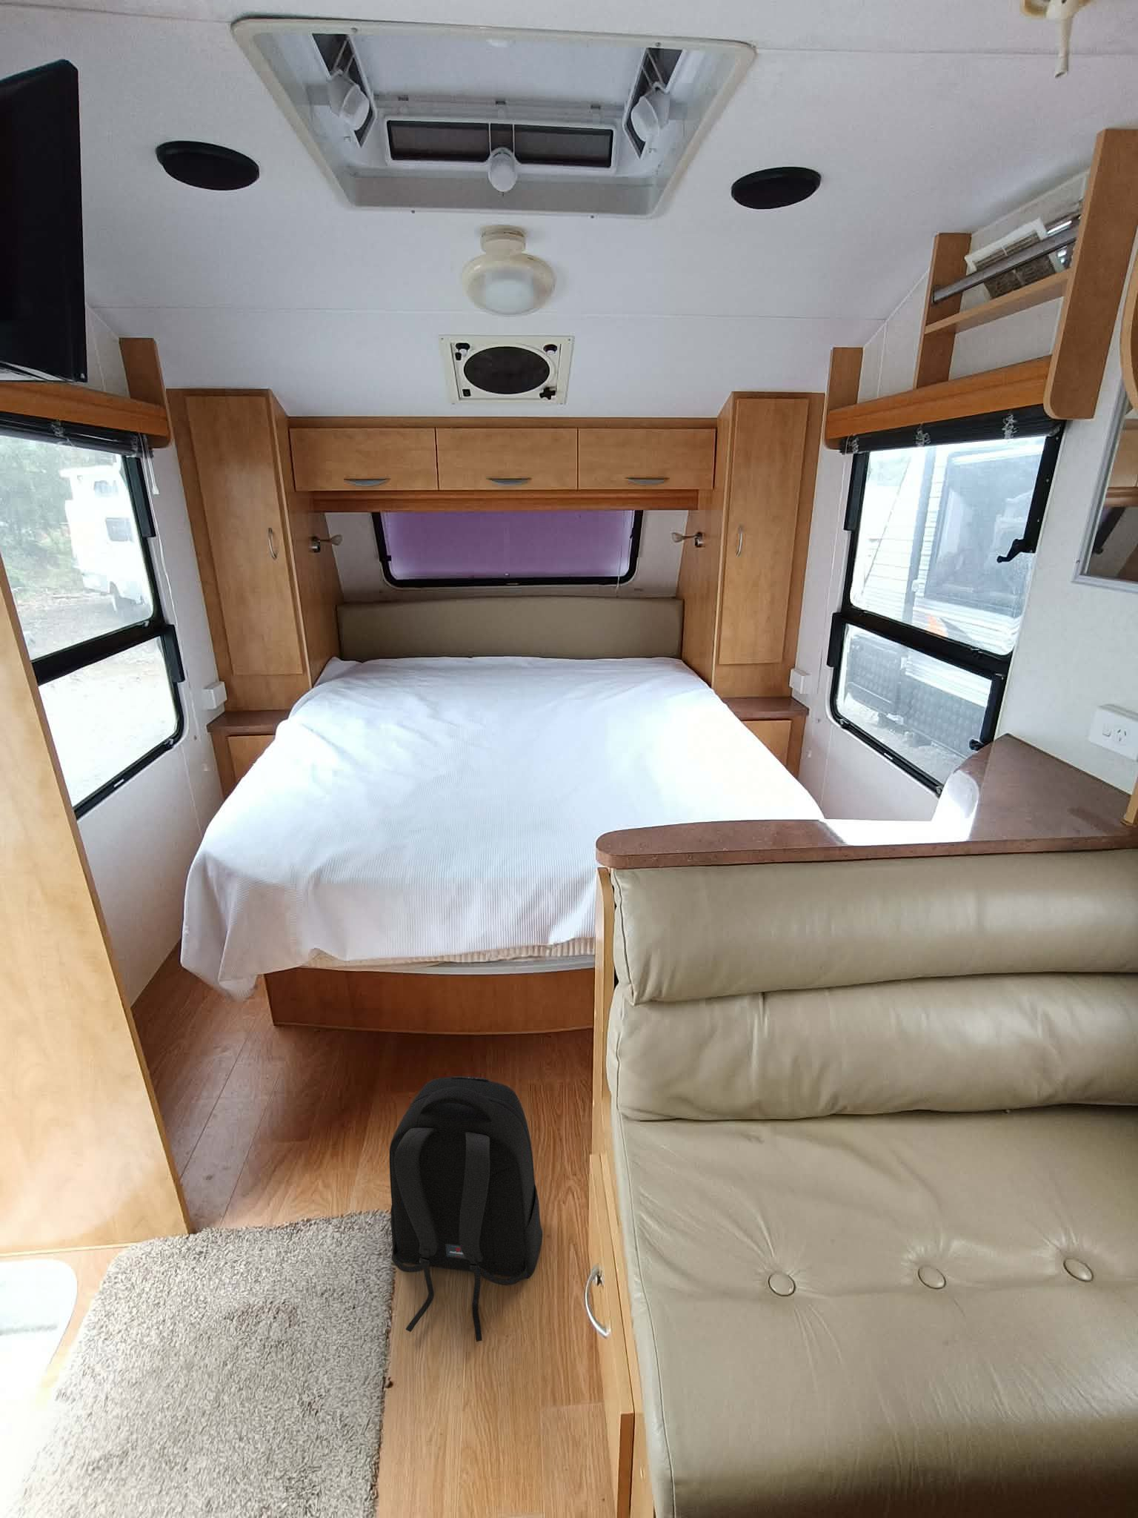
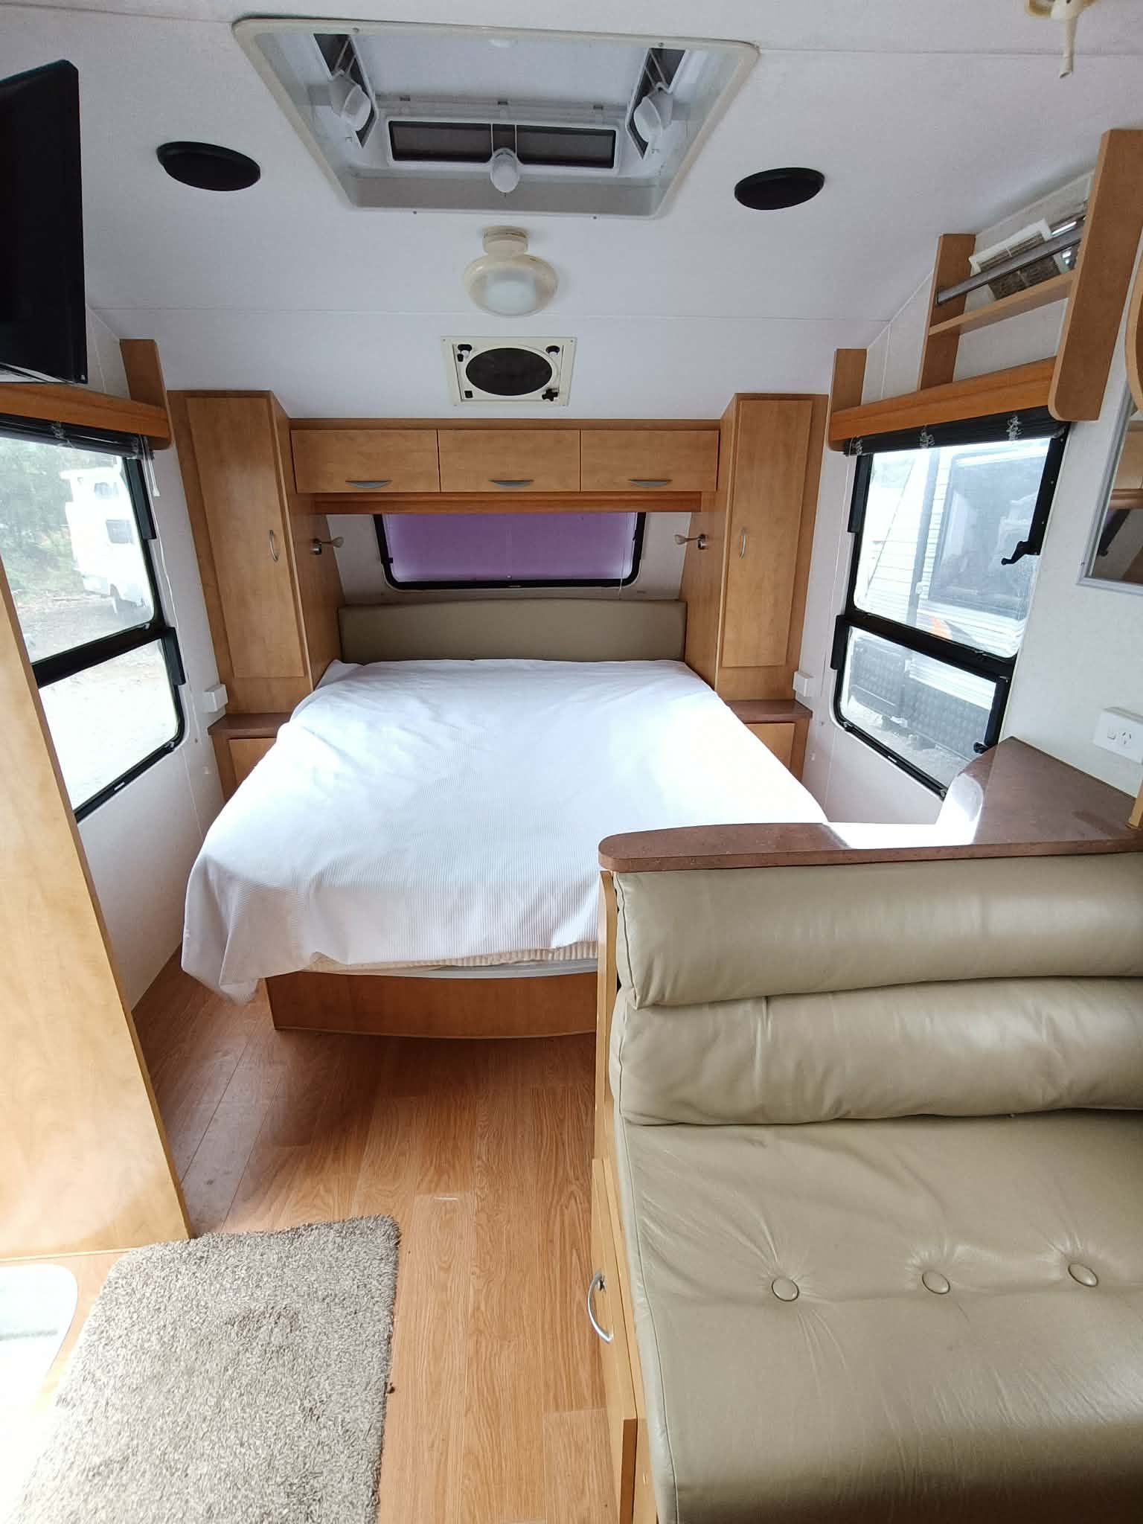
- backpack (458, 1186)
